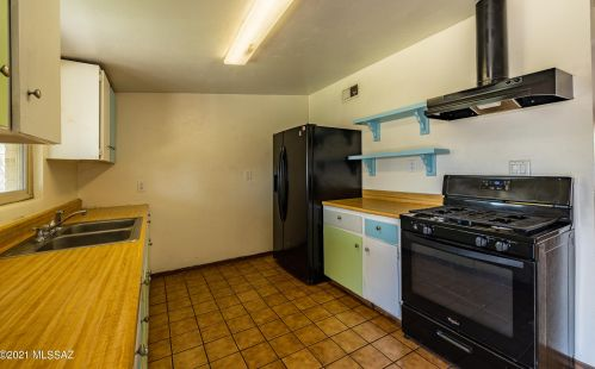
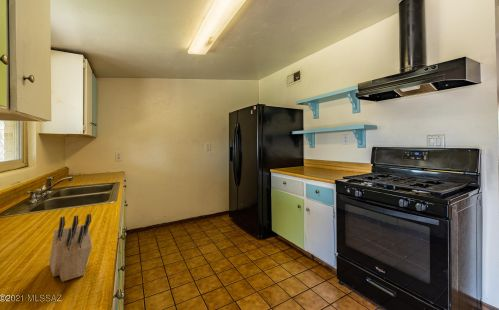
+ knife block (70, 240)
